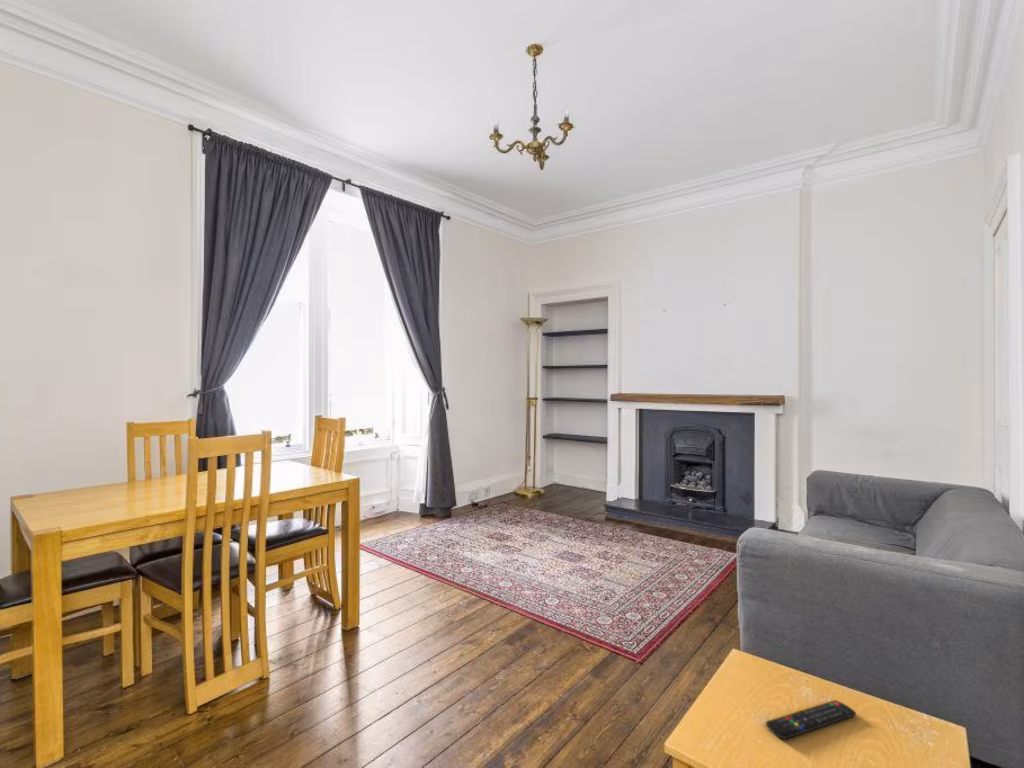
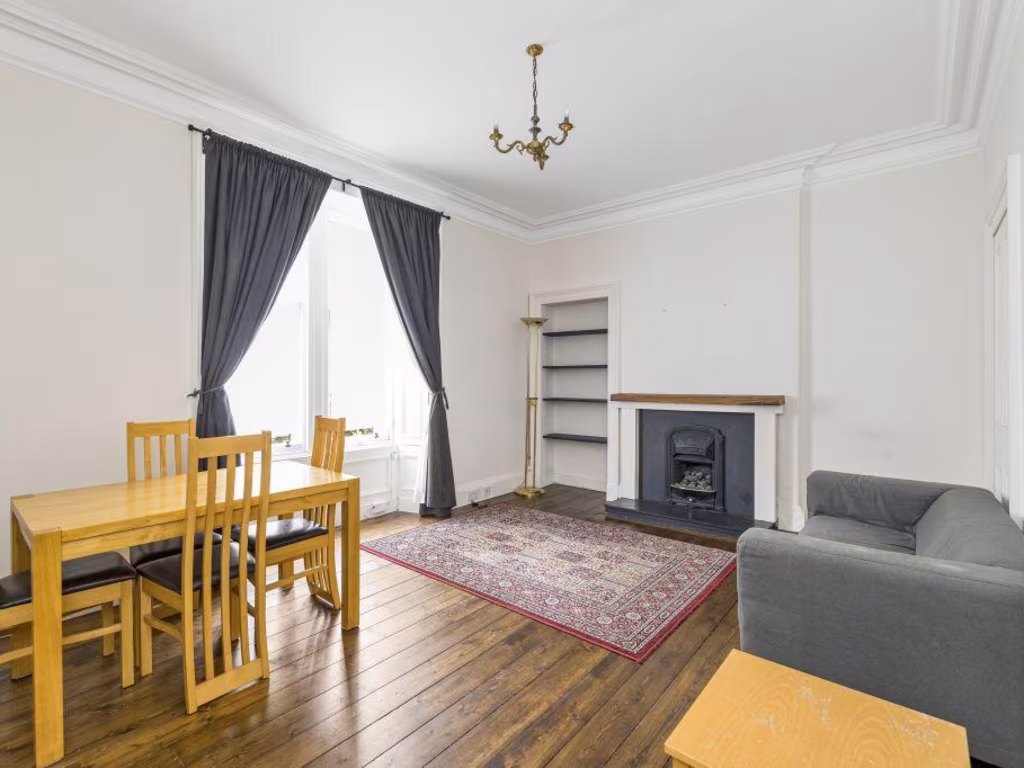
- remote control (812, 719)
